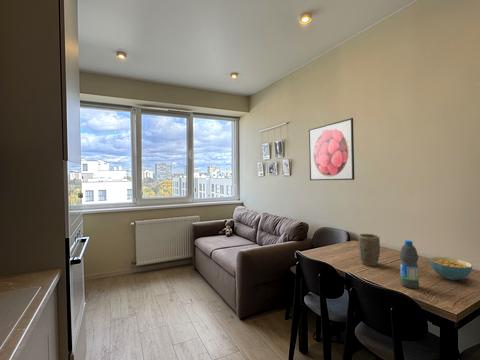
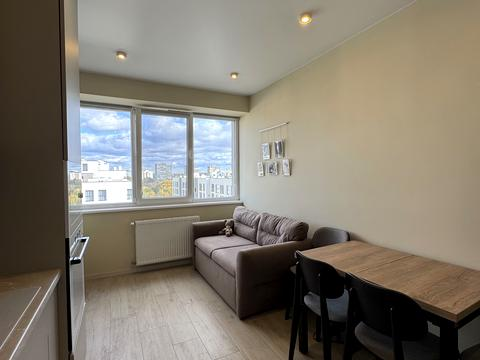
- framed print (329, 152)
- plant pot (369, 249)
- cereal bowl (450, 270)
- water bottle (409, 263)
